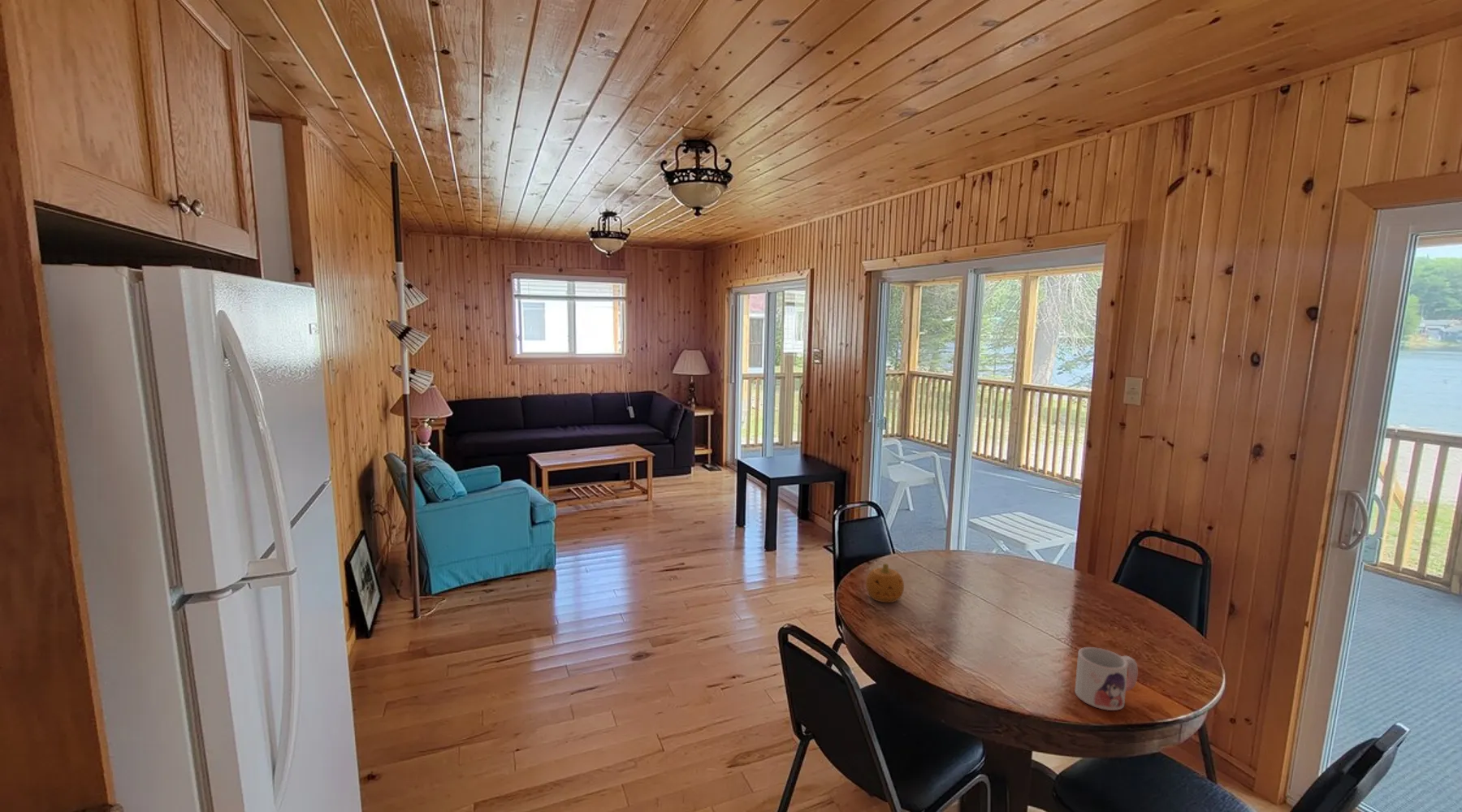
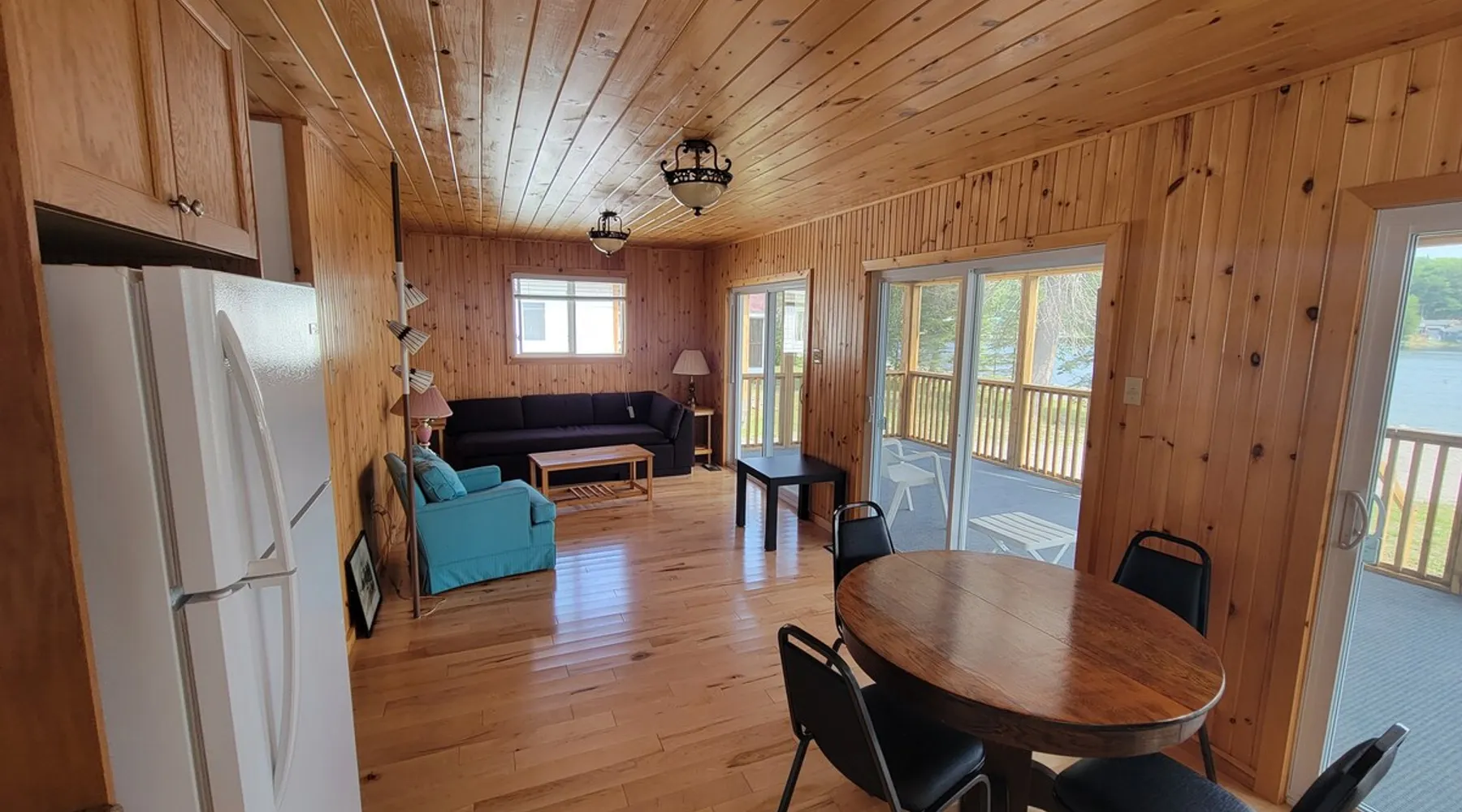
- fruit (885, 581)
- mug (1108, 676)
